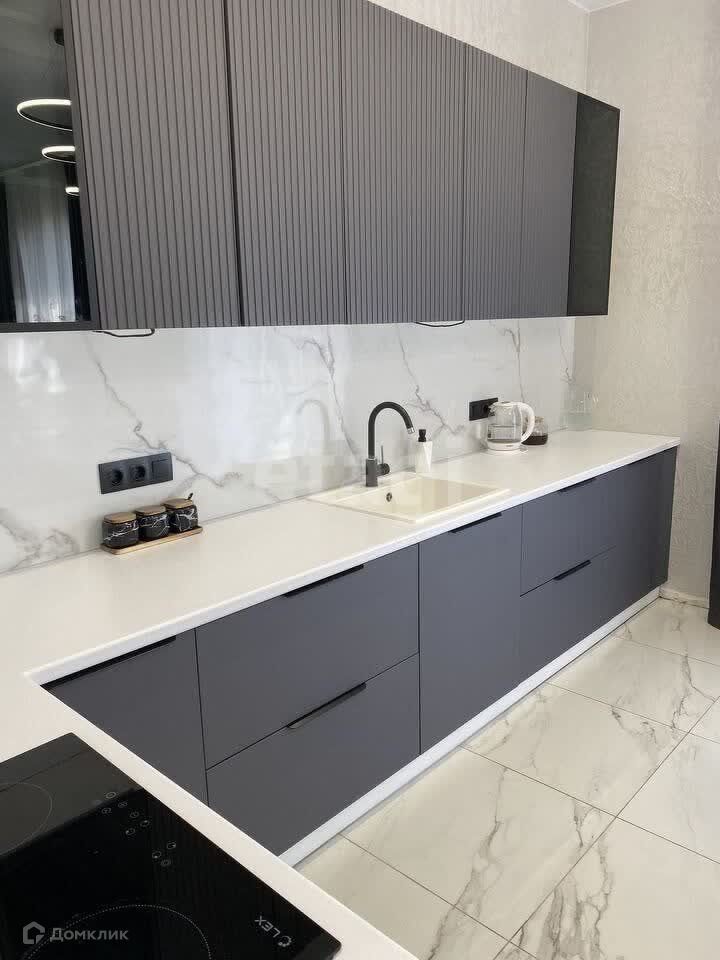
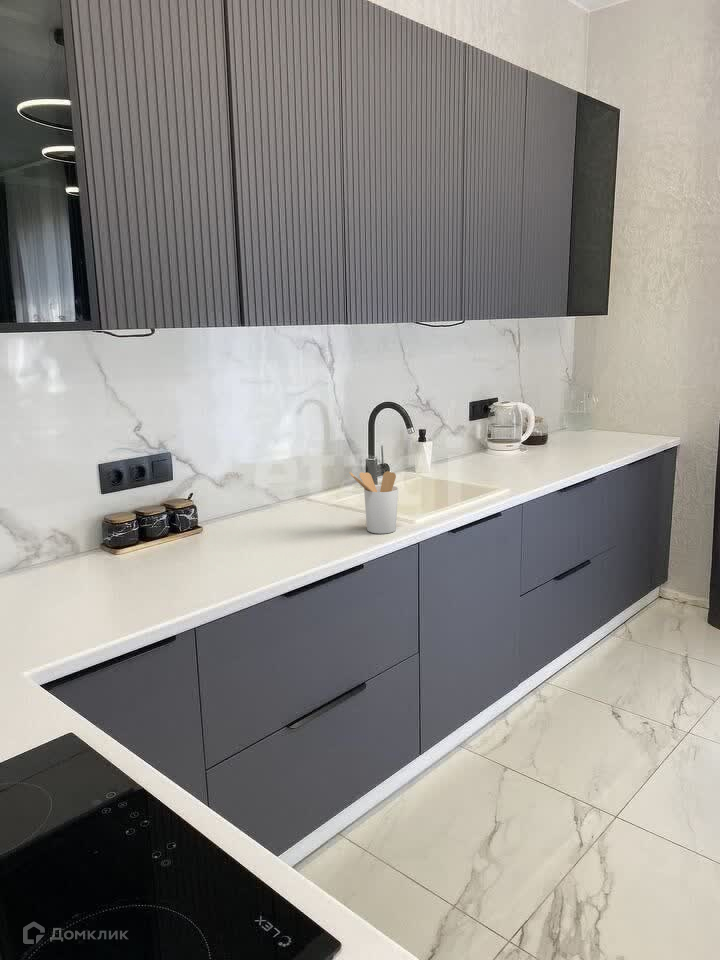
+ utensil holder (373, 500)
